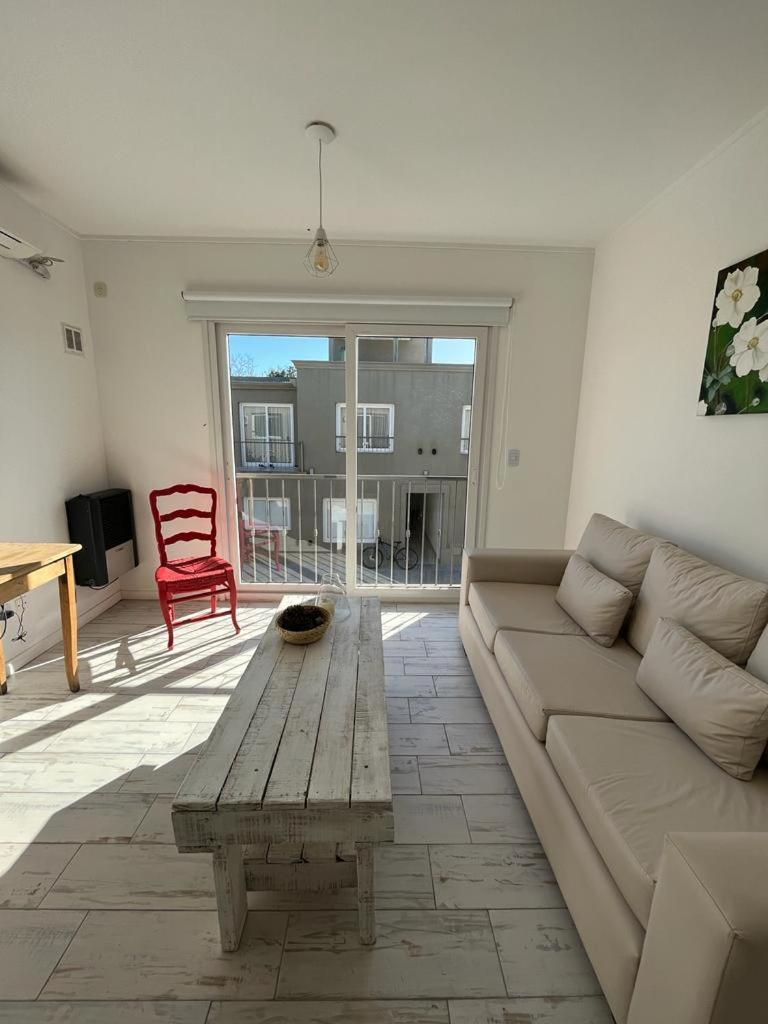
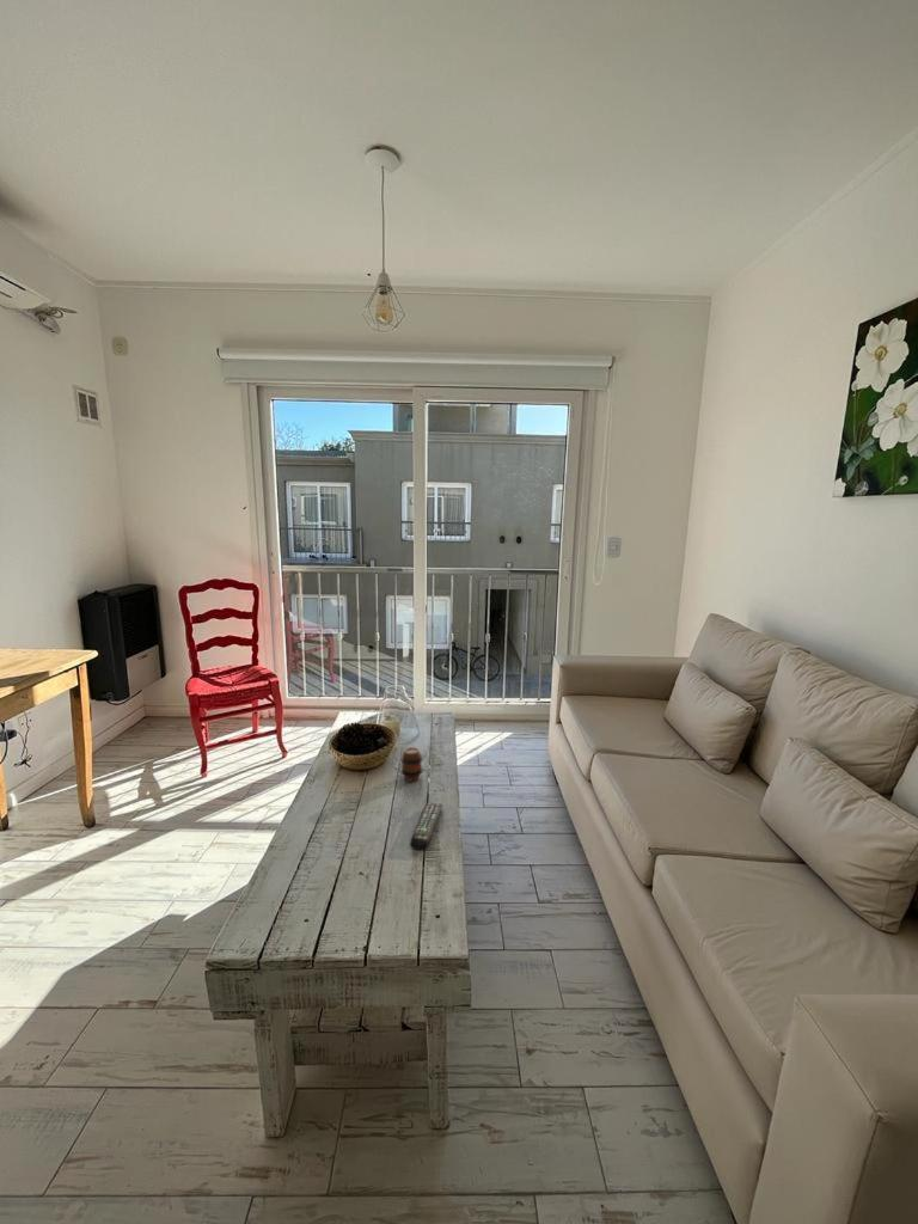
+ remote control (427, 822)
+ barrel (411, 764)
